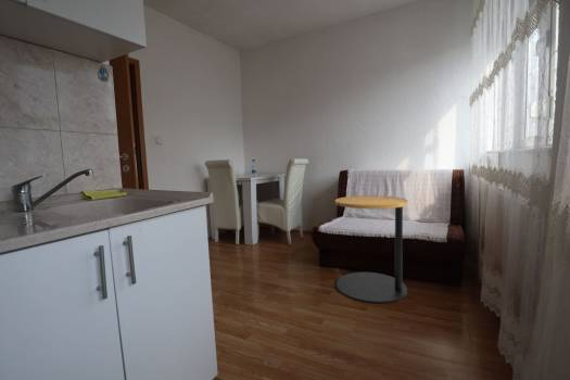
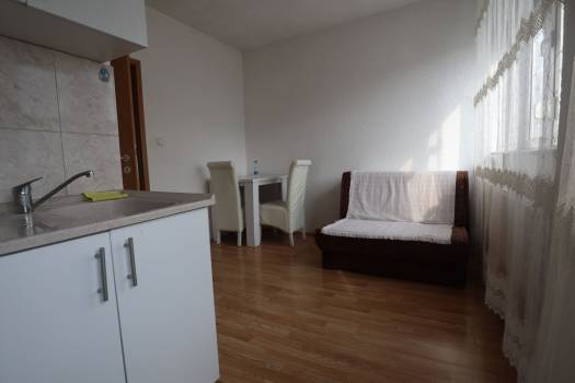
- side table (395, 243)
